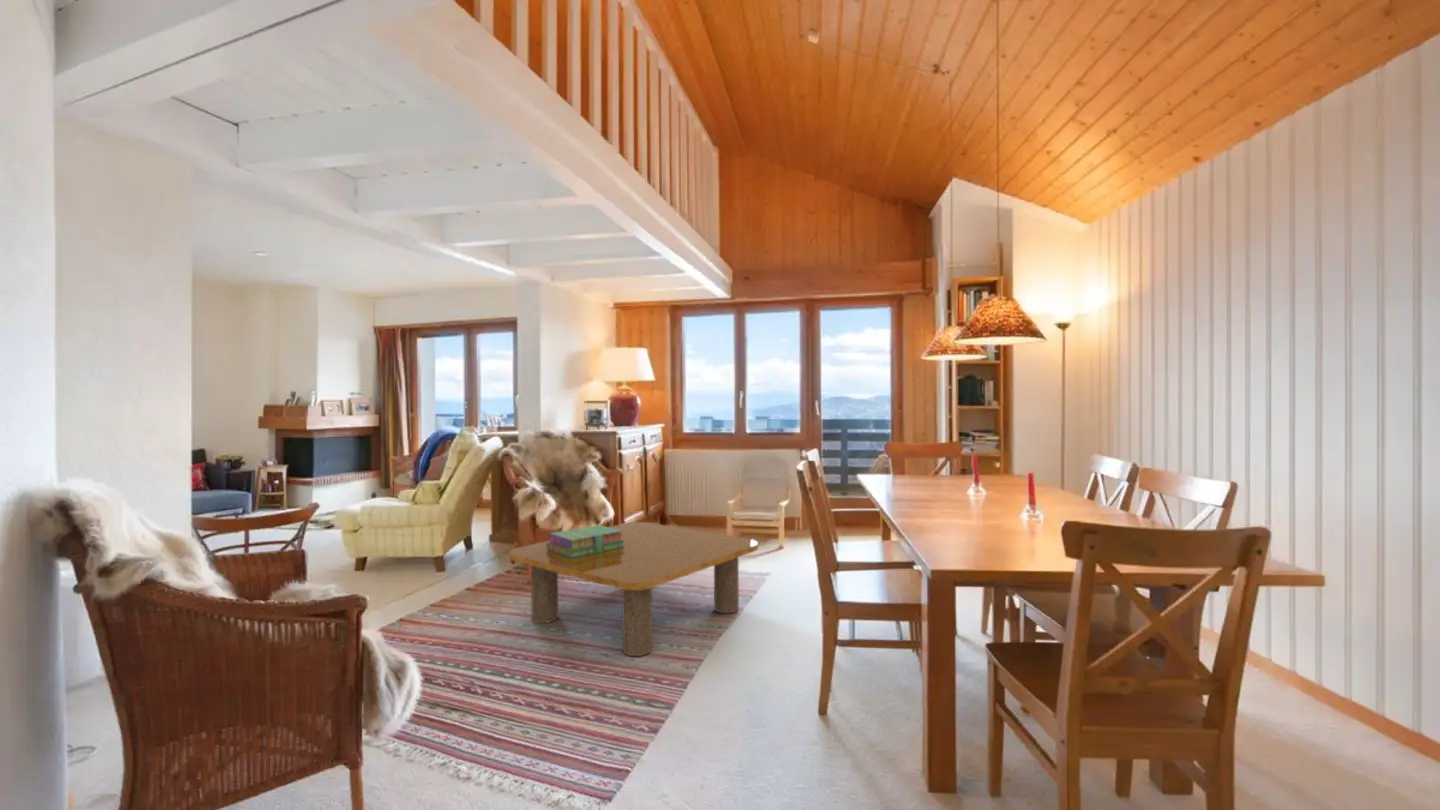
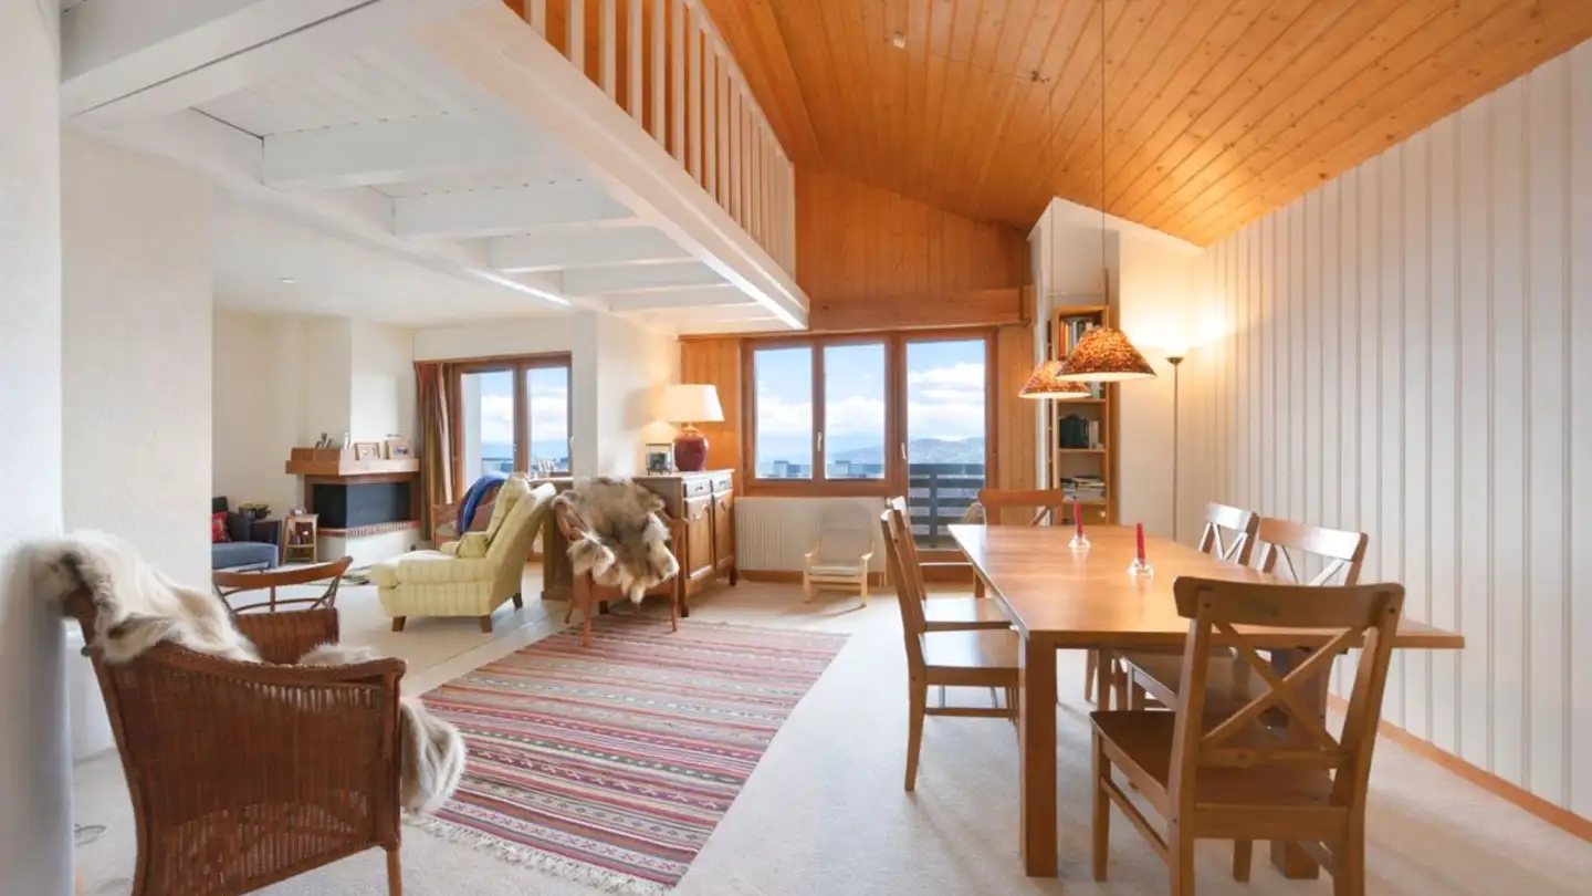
- coffee table (637, 580)
- stack of books (585, 539)
